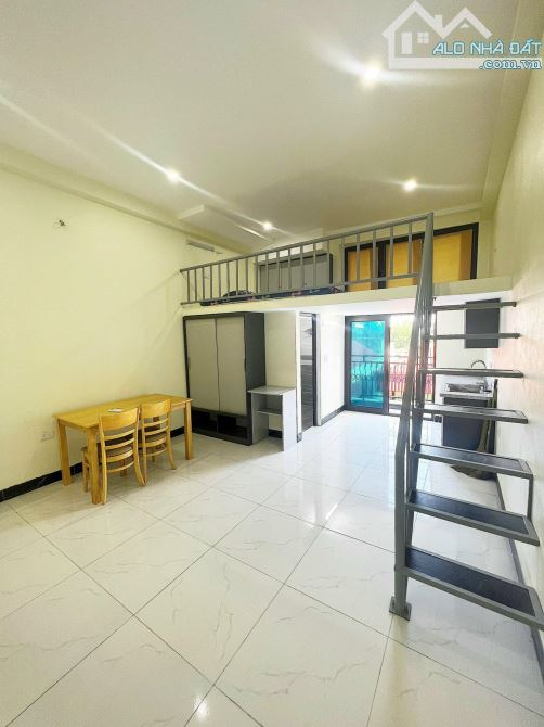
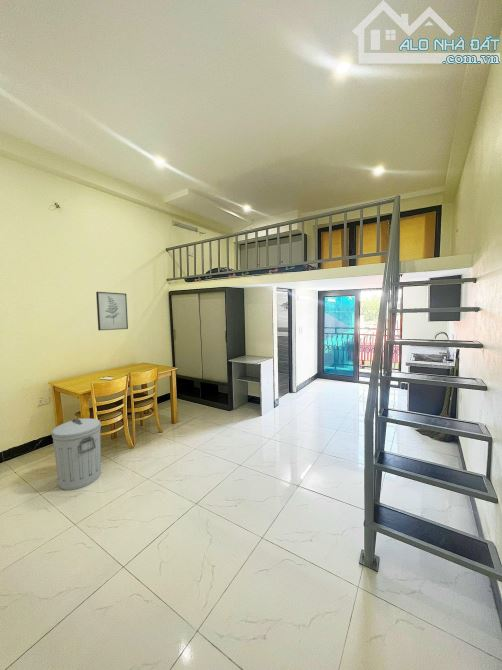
+ trash can (78, 449)
+ wall art (112, 311)
